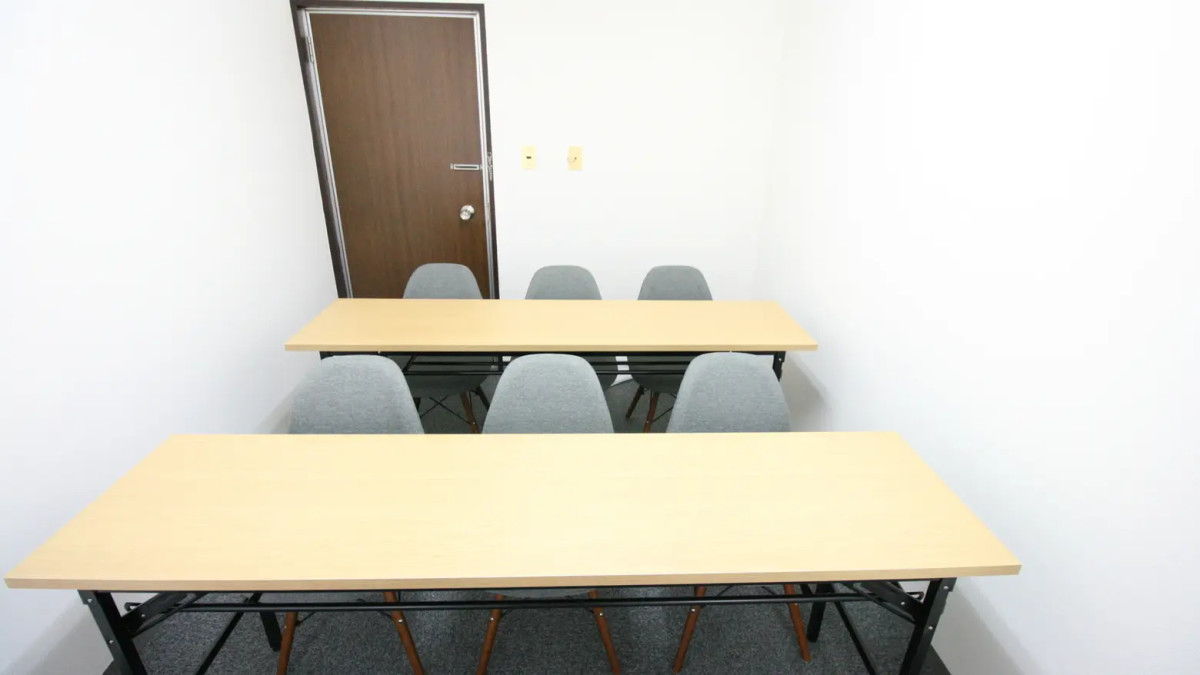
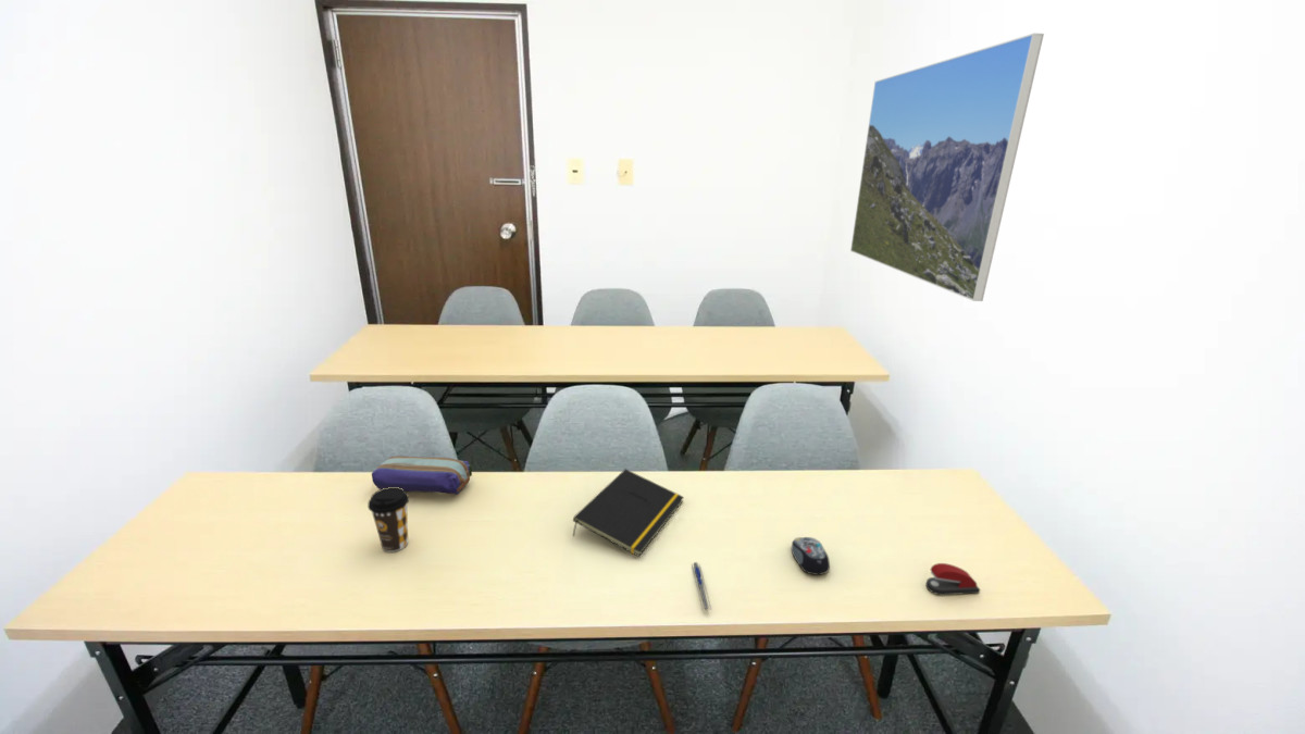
+ computer mouse (810, 551)
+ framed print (919, 173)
+ notepad (631, 508)
+ stapler (953, 576)
+ coffee cup (391, 520)
+ pen (700, 585)
+ pencil case (422, 474)
